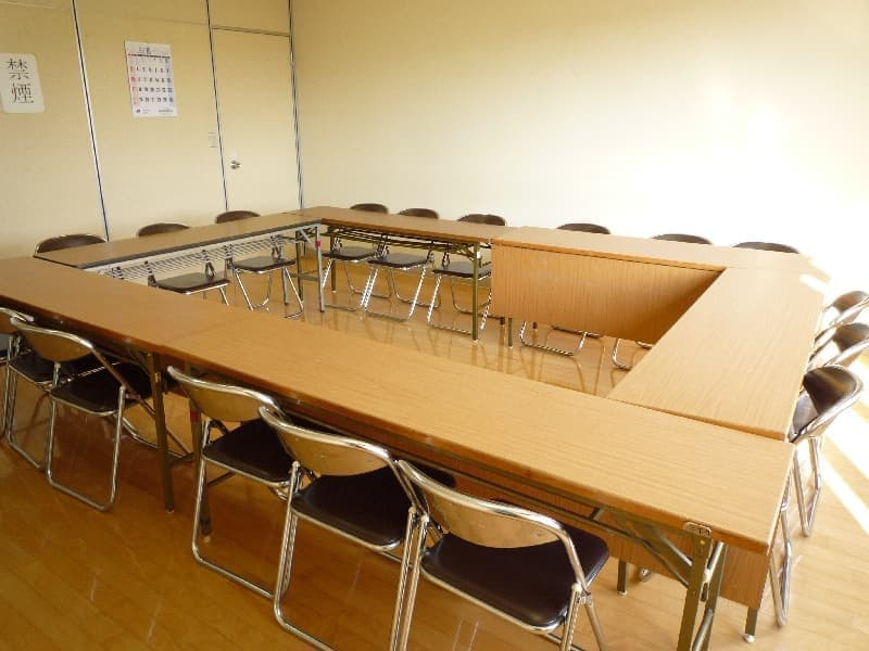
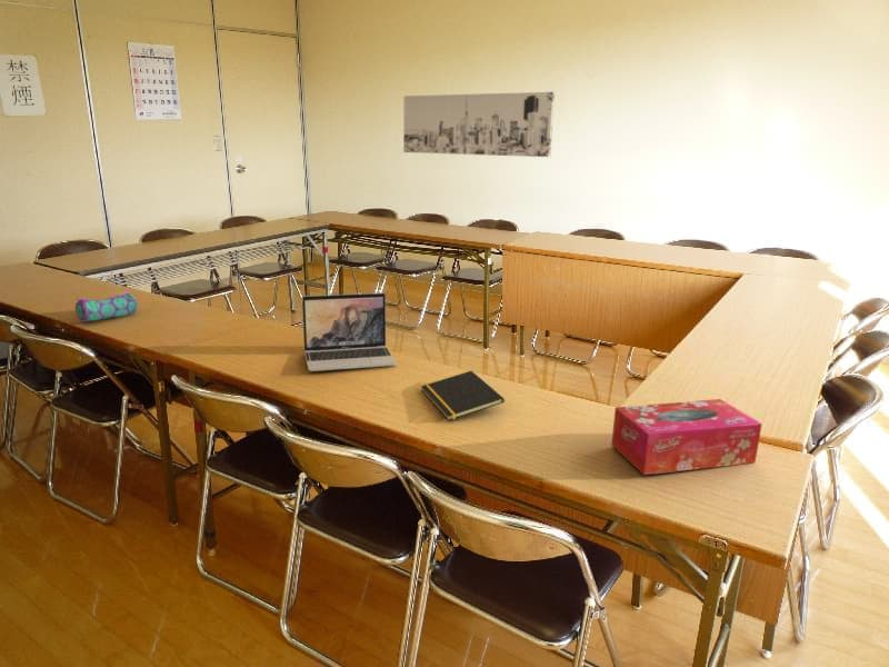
+ pencil case (107, 306)
+ laptop (348, 330)
+ tissue box (683, 435)
+ notepad (460, 394)
+ wall art (472, 125)
